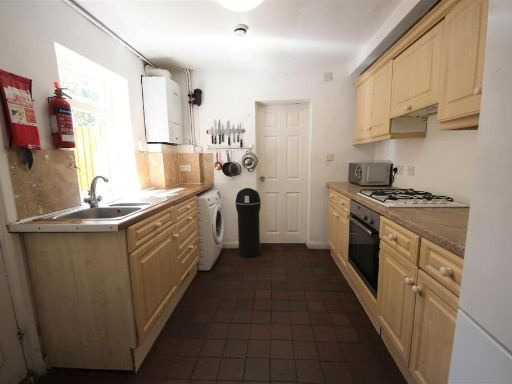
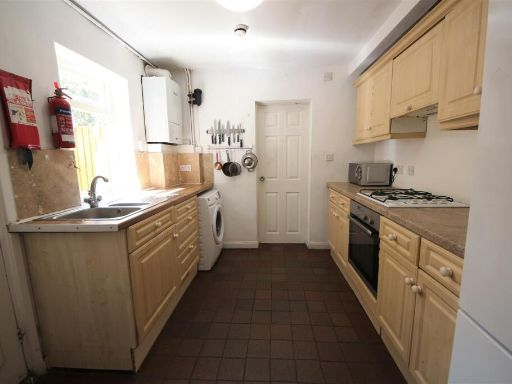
- trash can (248, 221)
